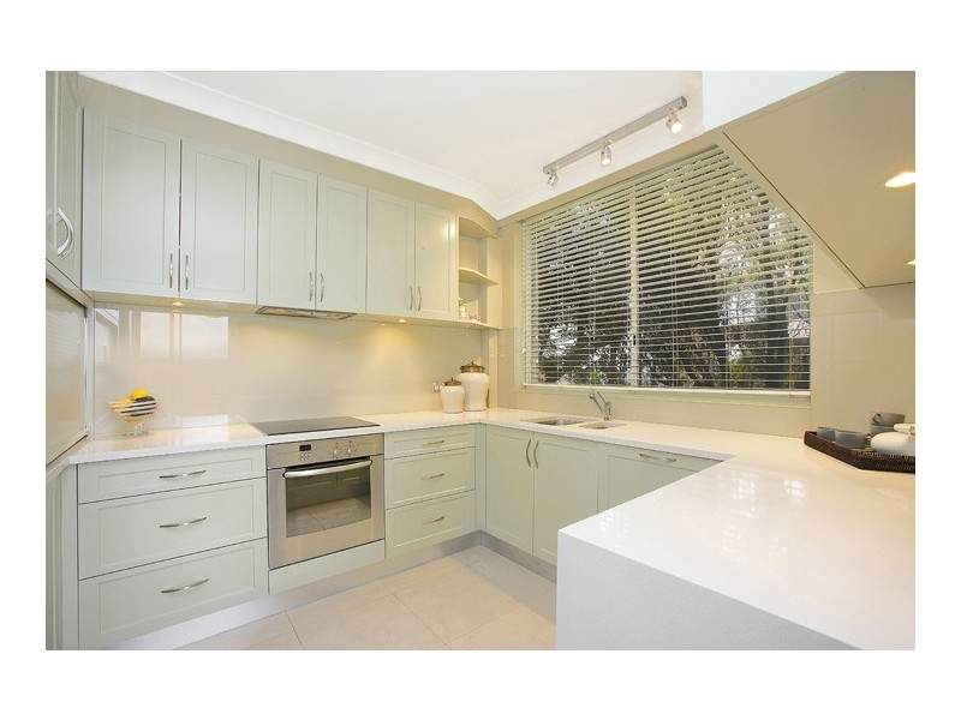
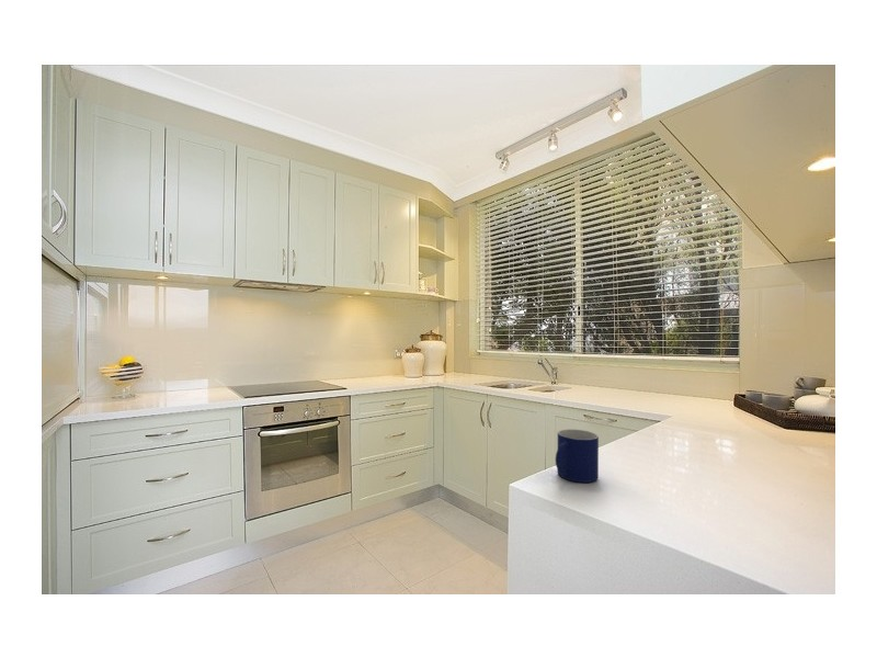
+ mug (572, 456)
